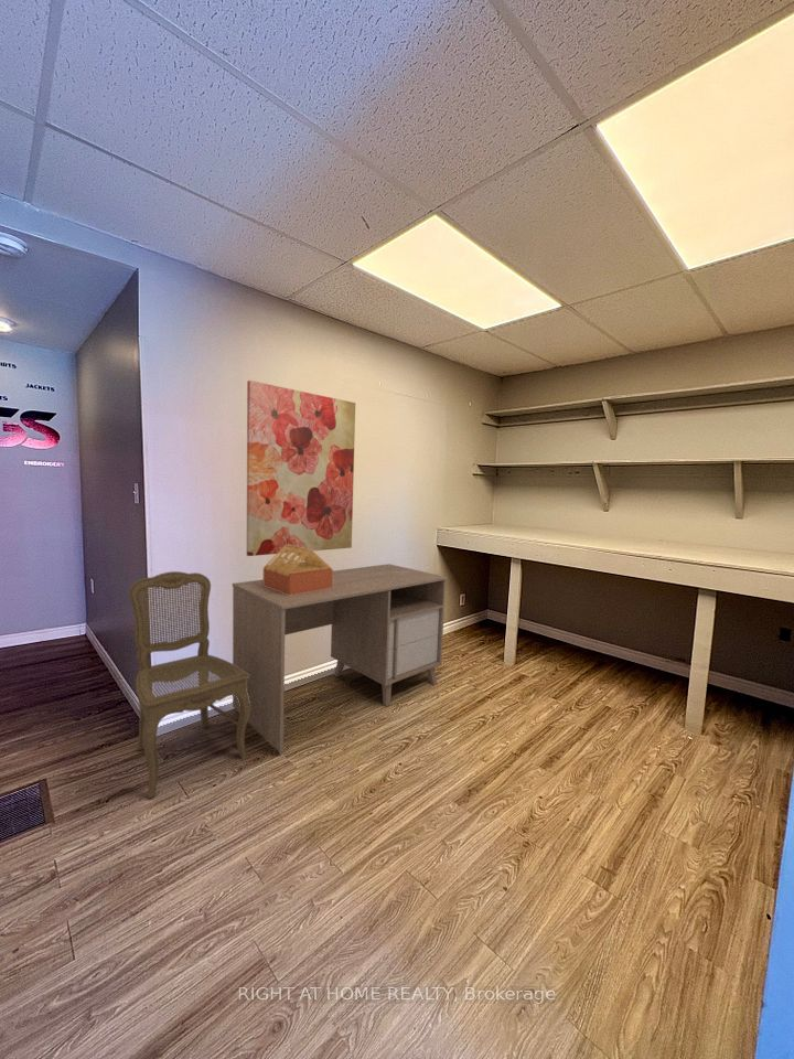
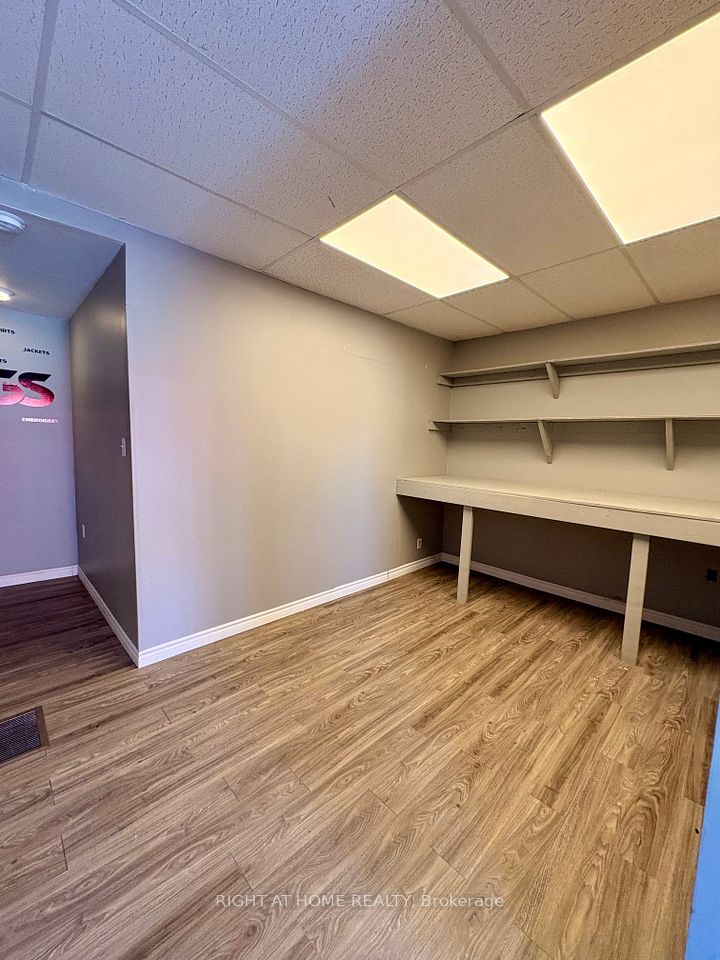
- desk (346, 638)
- wall art (304, 473)
- chair (185, 668)
- architectural model (298, 566)
